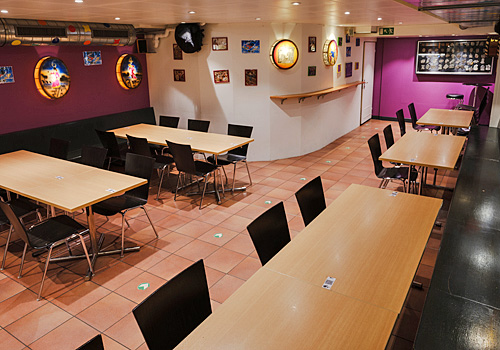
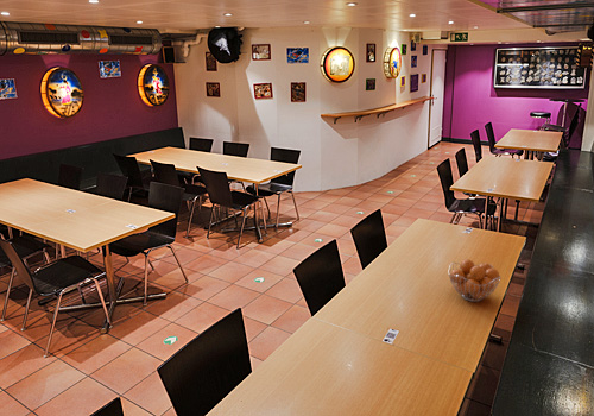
+ fruit basket (473, 279)
